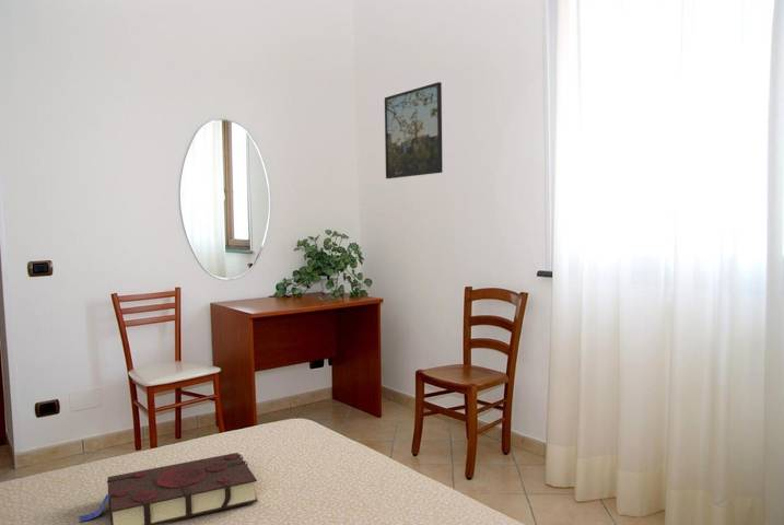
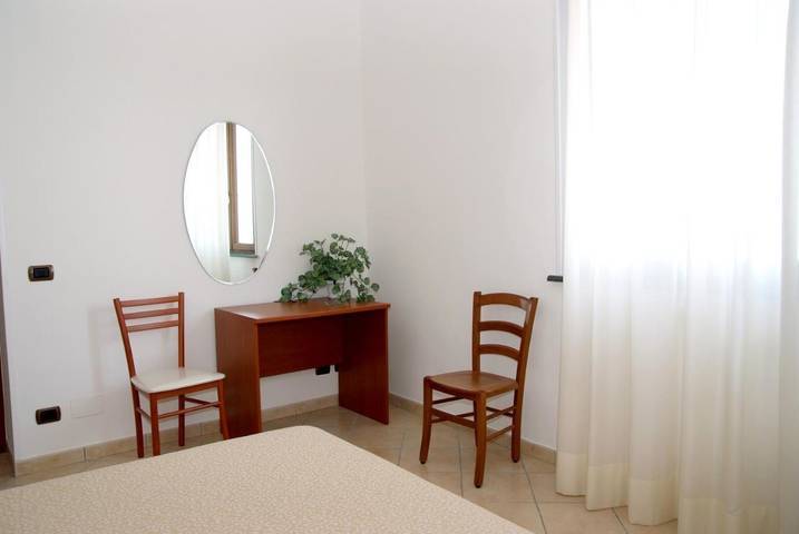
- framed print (411, 132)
- book (168, 490)
